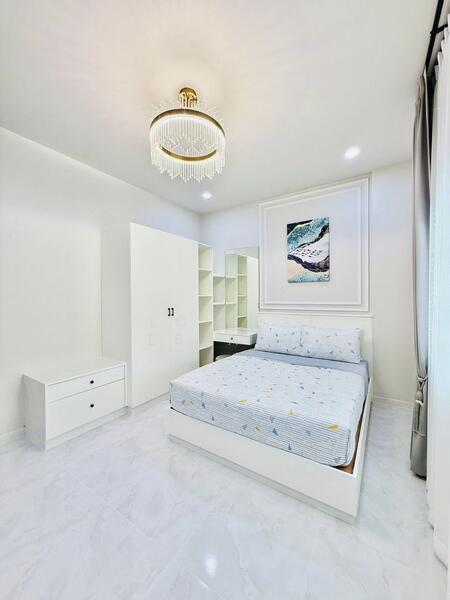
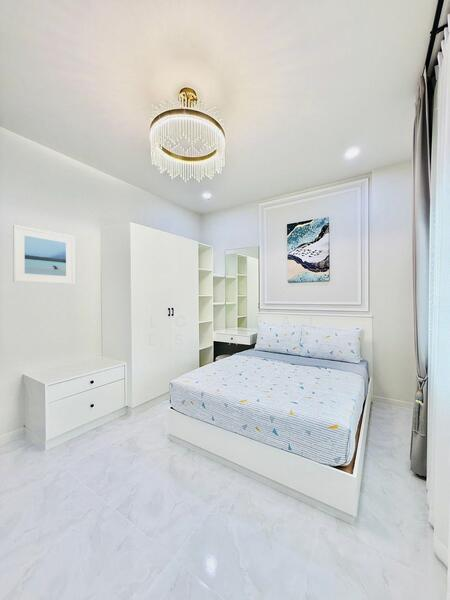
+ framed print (46, 257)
